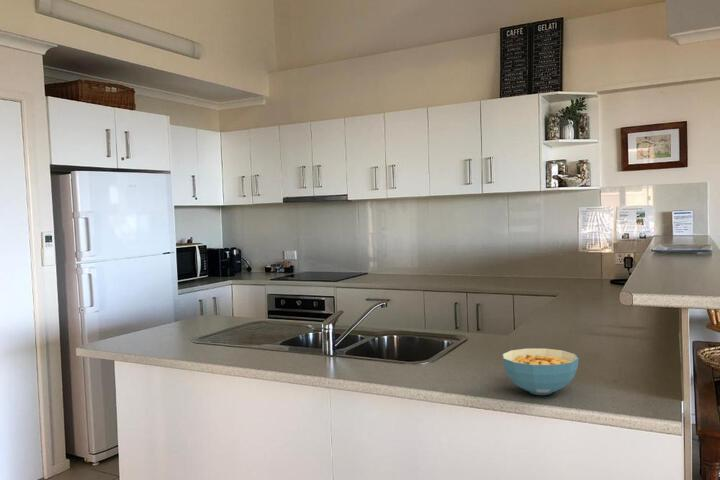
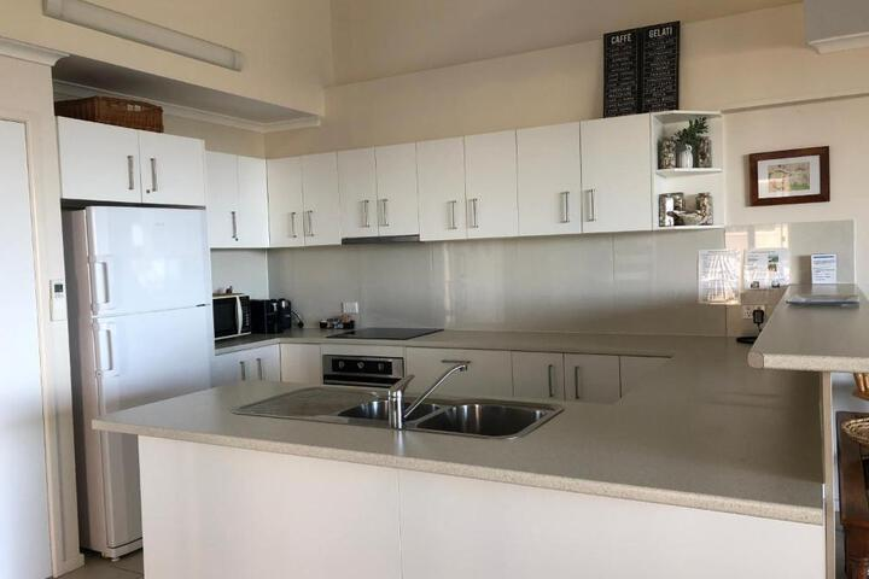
- cereal bowl (539, 374)
